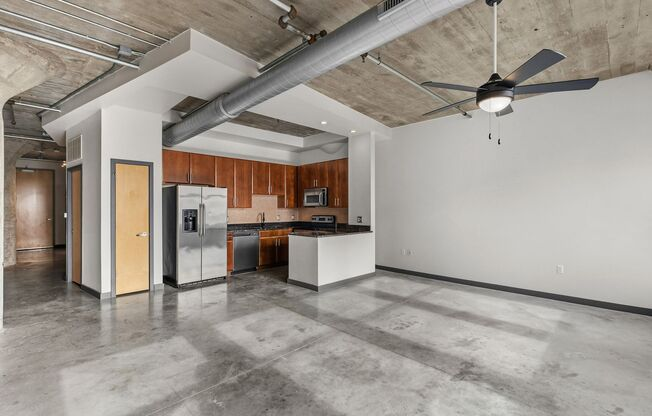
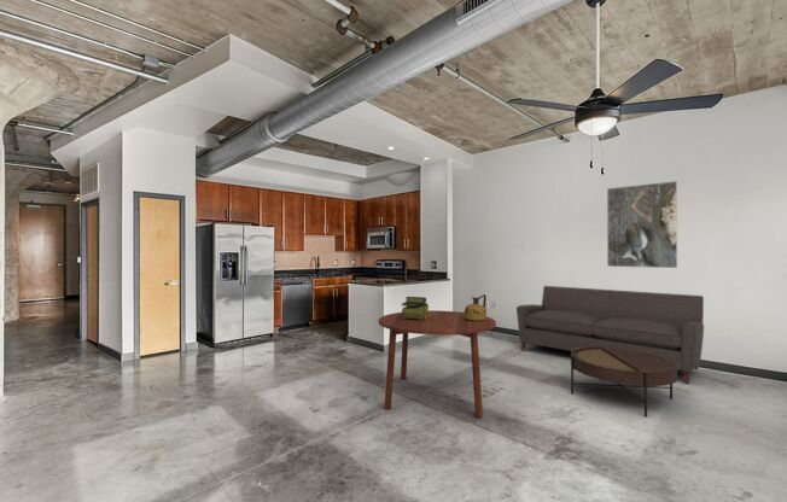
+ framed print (640, 226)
+ ceramic jug (474, 307)
+ stack of books (415, 305)
+ sofa (604, 325)
+ dining table (442, 334)
+ coffee table (620, 376)
